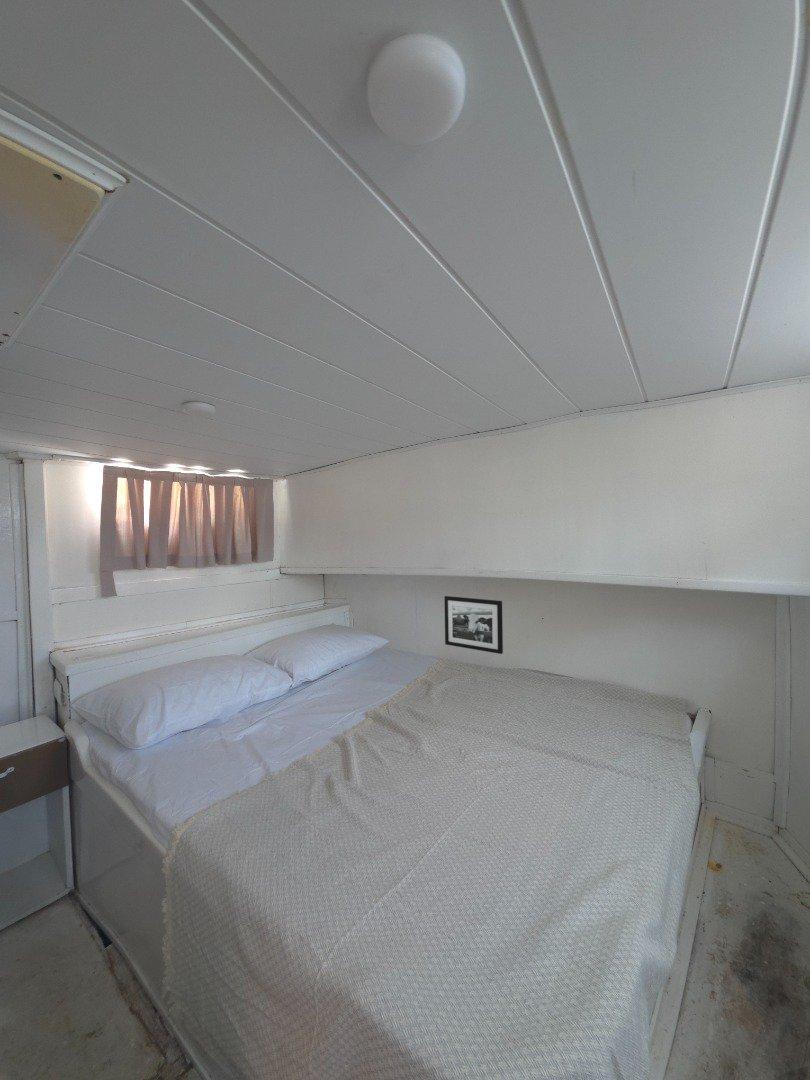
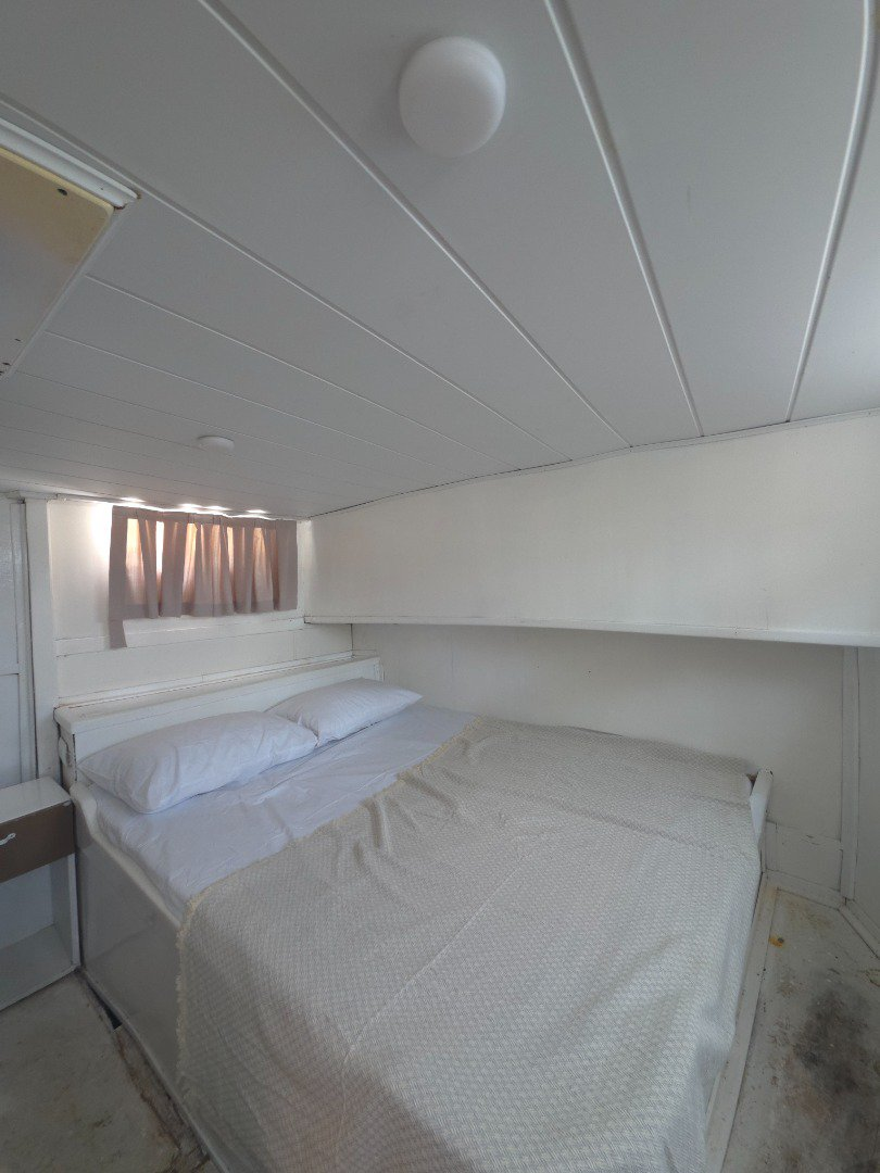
- picture frame (472, 623)
